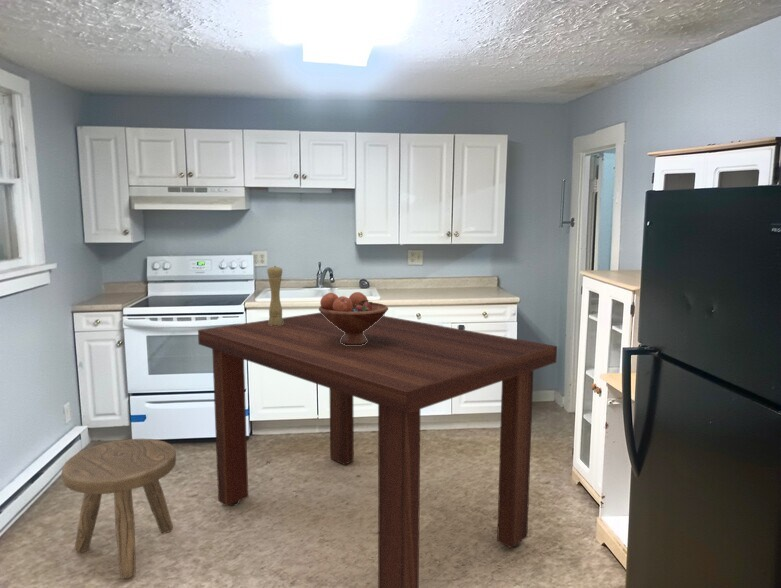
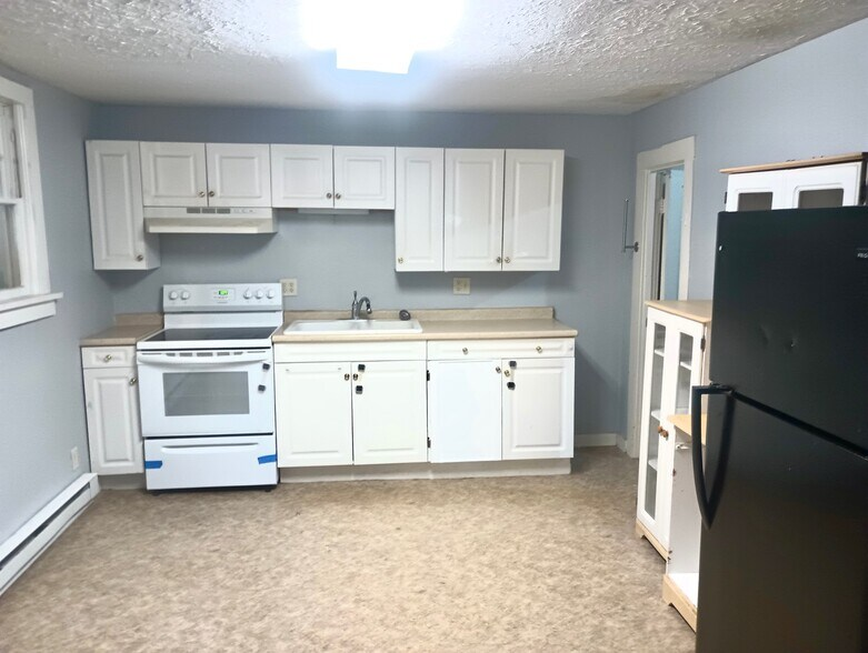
- fruit bowl (353, 317)
- pepper mill (275, 295)
- dining table (378, 432)
- stool (124, 504)
